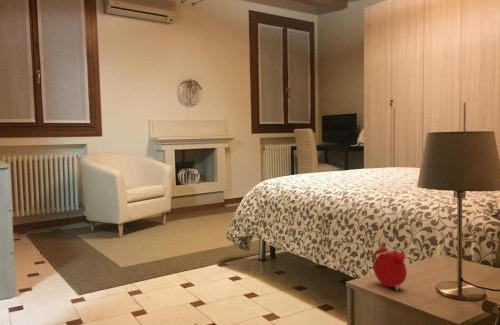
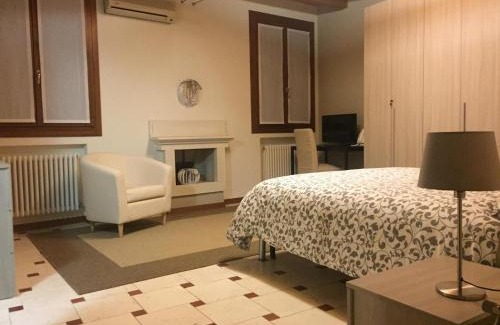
- alarm clock (389, 264)
